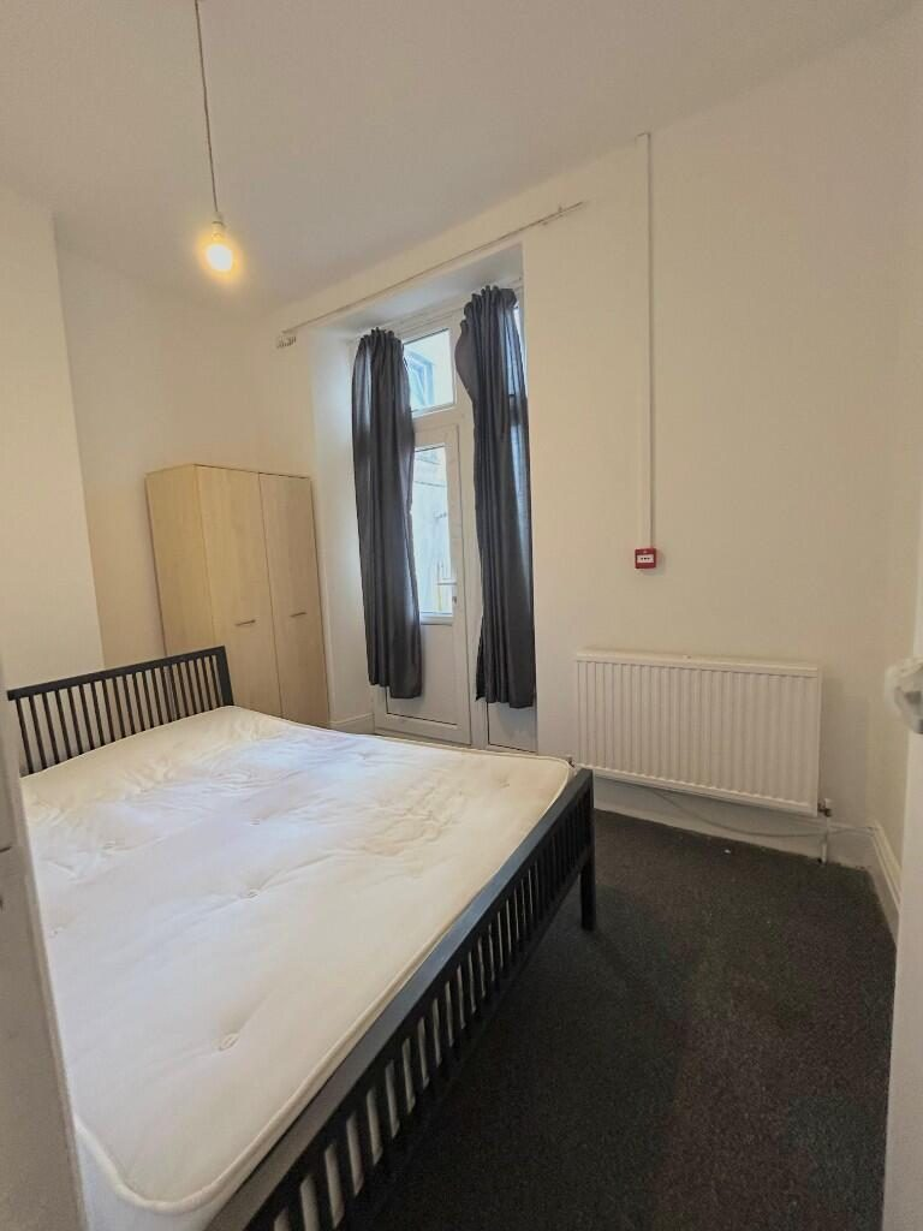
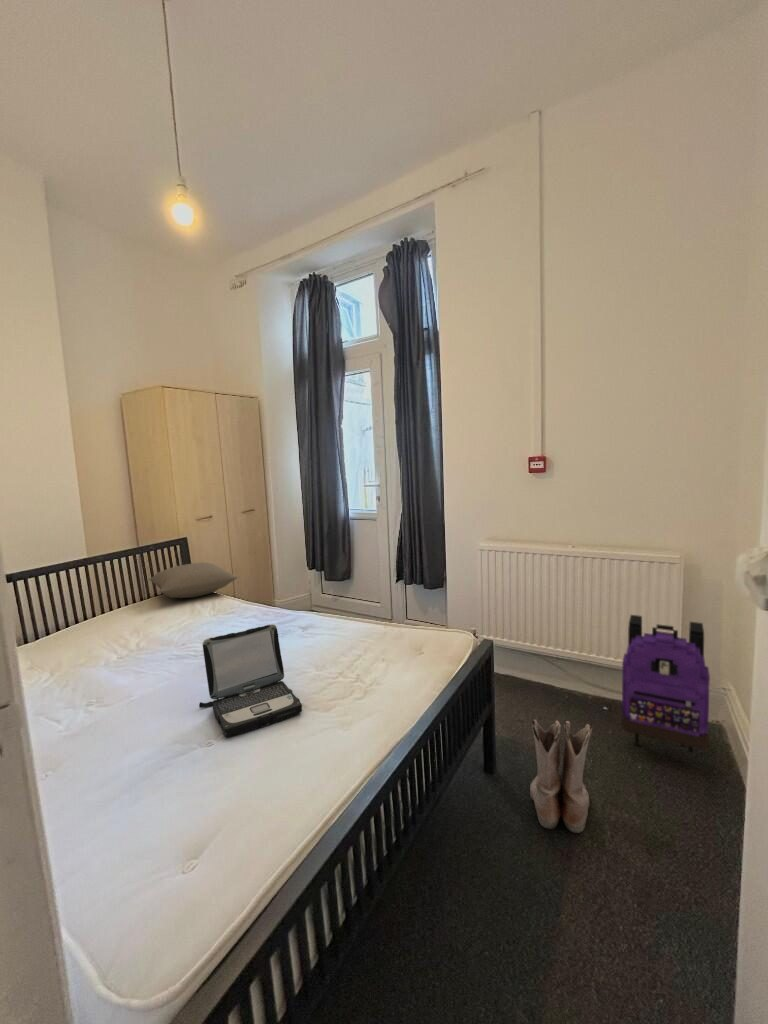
+ laptop (250, 674)
+ backpack (664, 686)
+ pillow (192, 579)
+ boots (559, 758)
